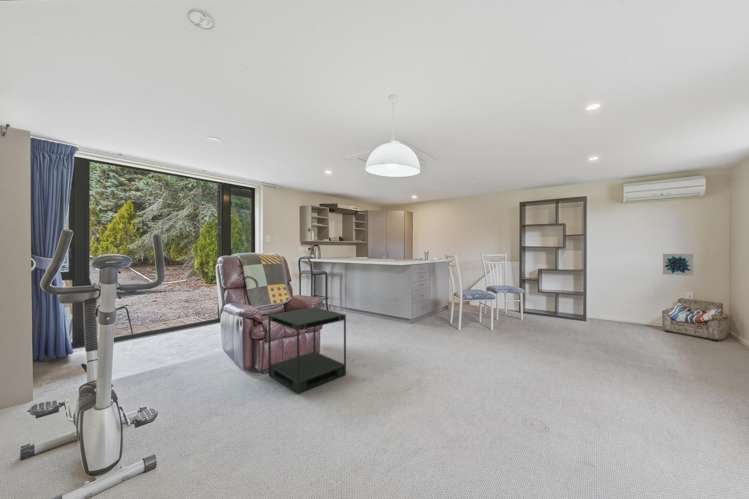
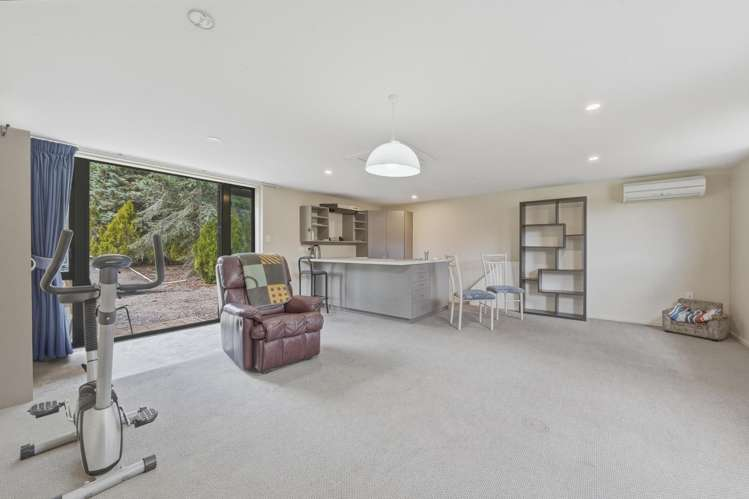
- wall art (677, 264)
- side table (313, 344)
